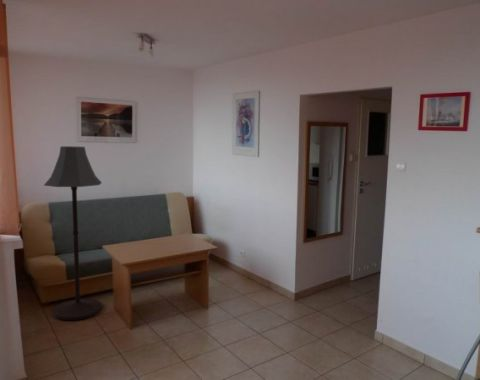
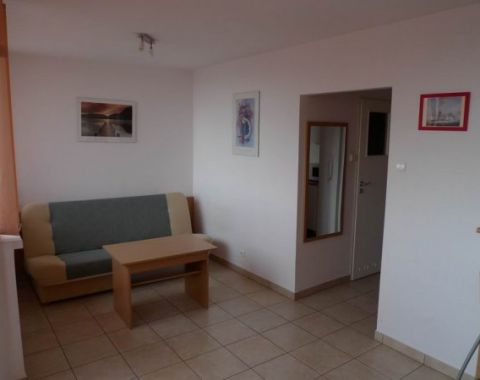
- floor lamp (75, 230)
